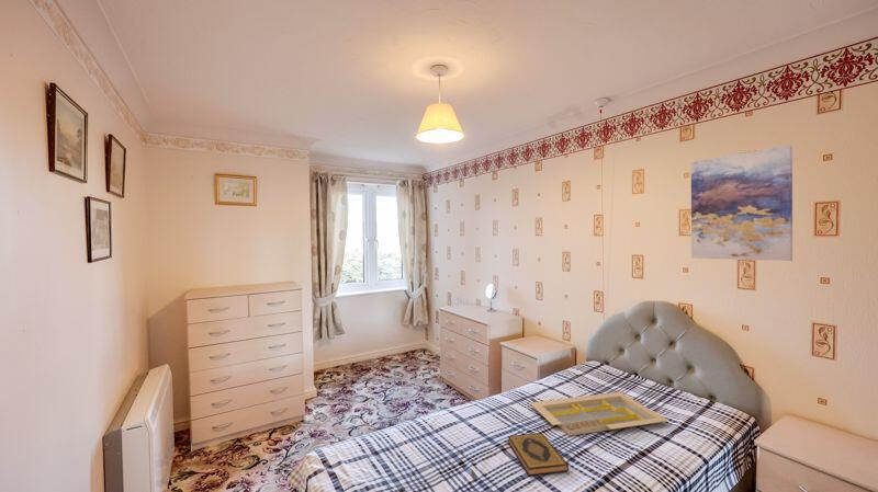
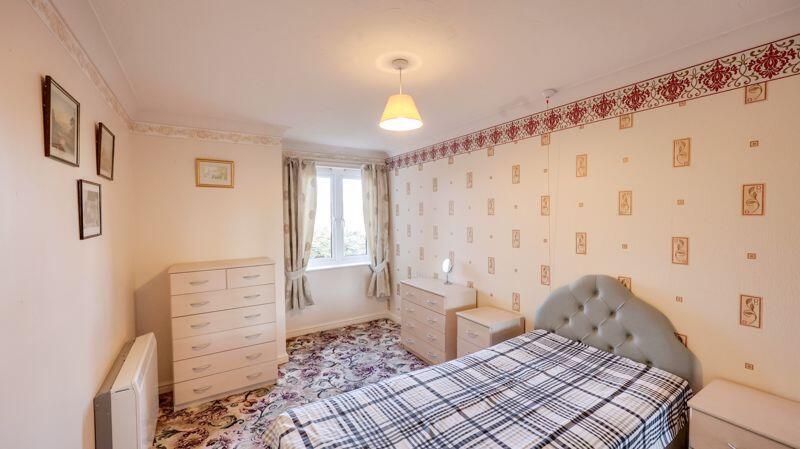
- serving tray (595, 413)
- wall art (736, 206)
- hardback book (536, 453)
